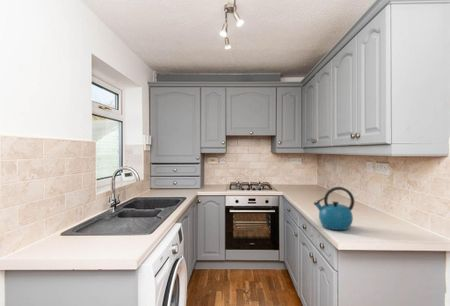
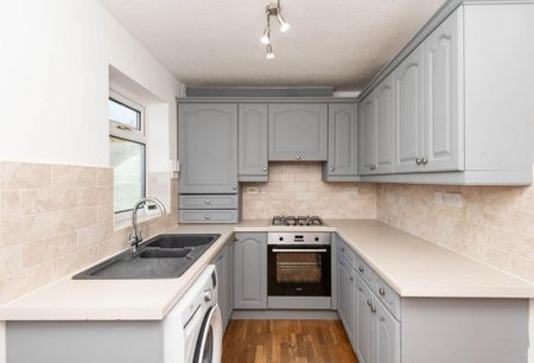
- kettle (333, 207)
